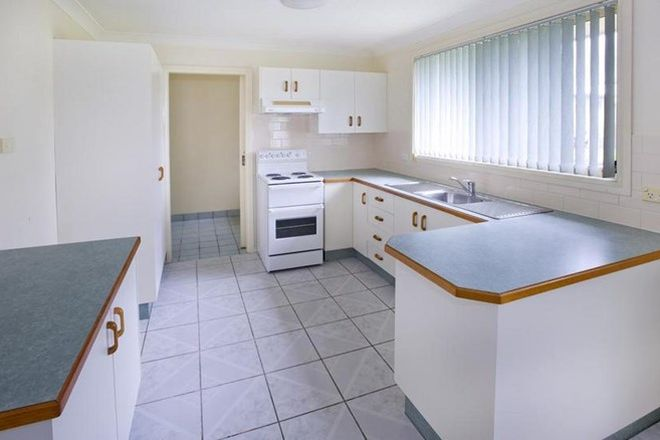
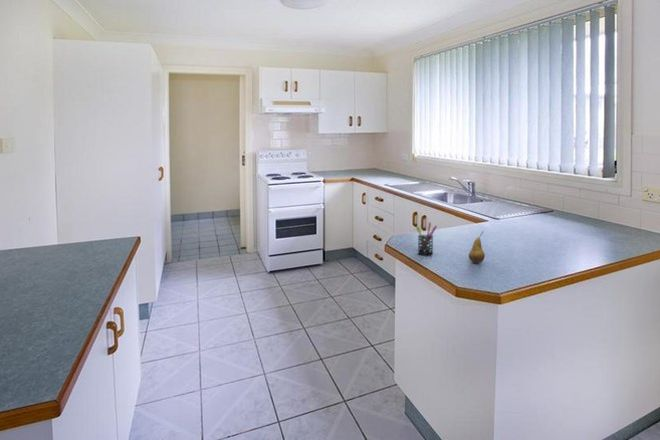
+ pen holder (424, 237)
+ fruit (476, 247)
